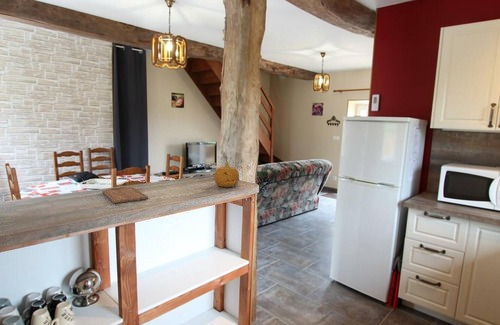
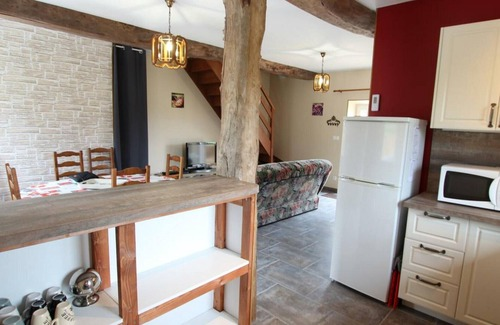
- cutting board (123, 194)
- fruit (226, 174)
